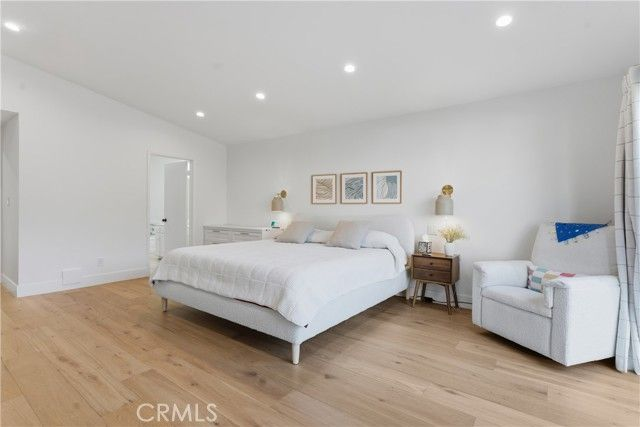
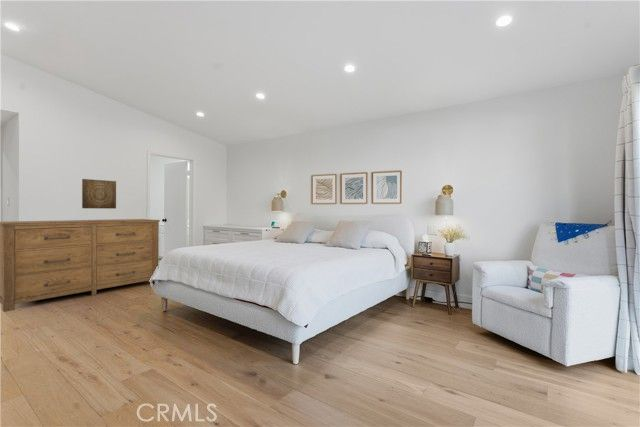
+ wall art (99, 194)
+ dresser (86, 256)
